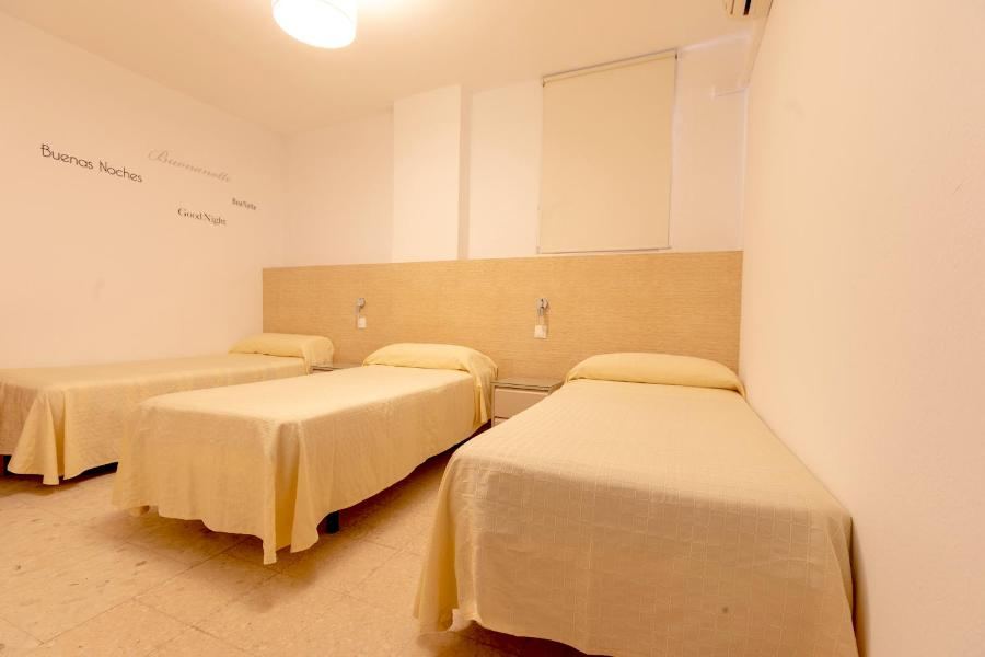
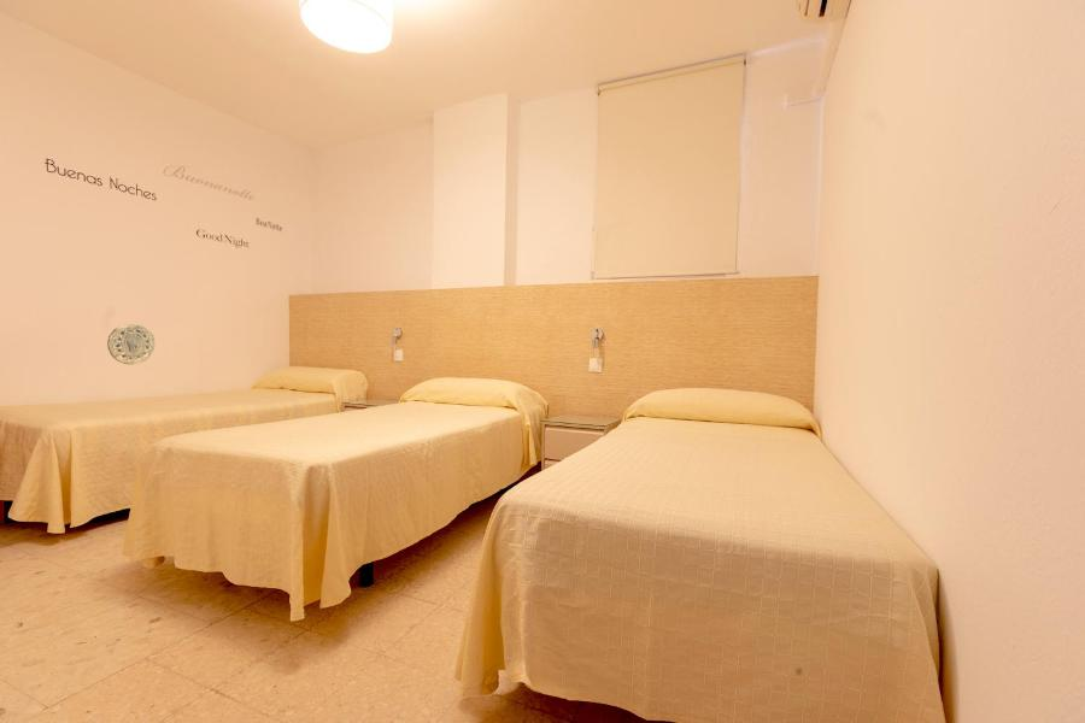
+ decorative plate (131, 343)
